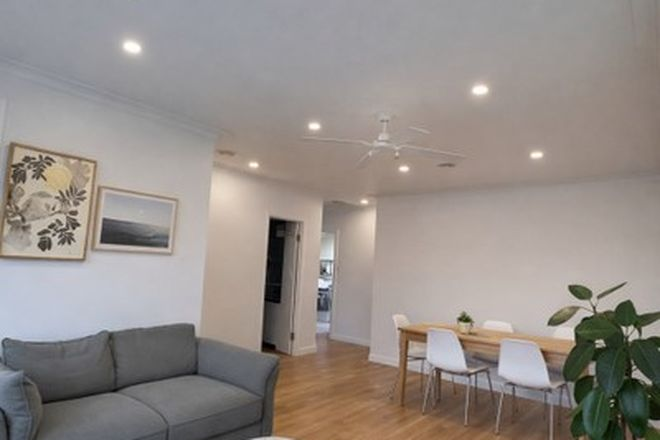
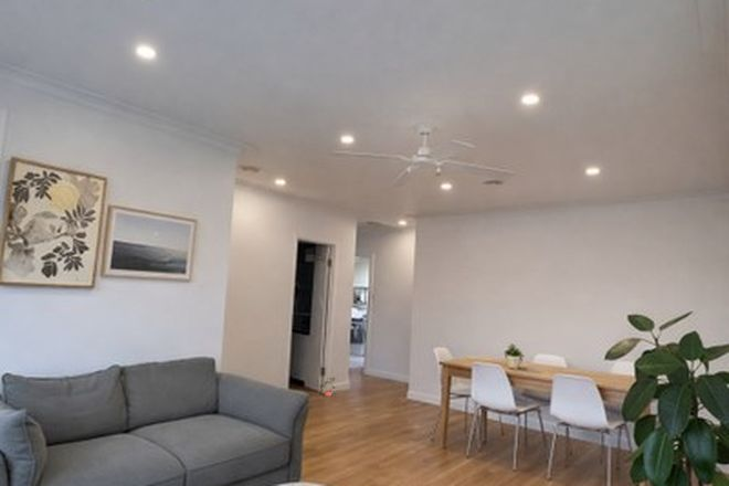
+ potted plant (325, 387)
